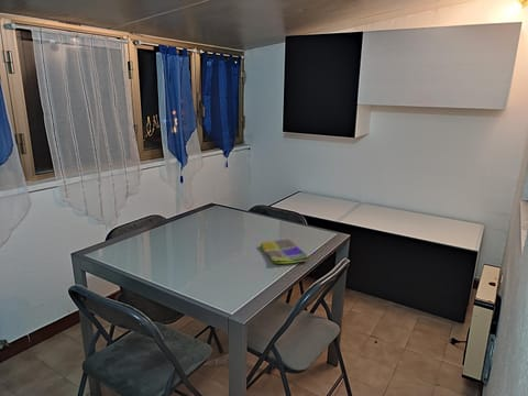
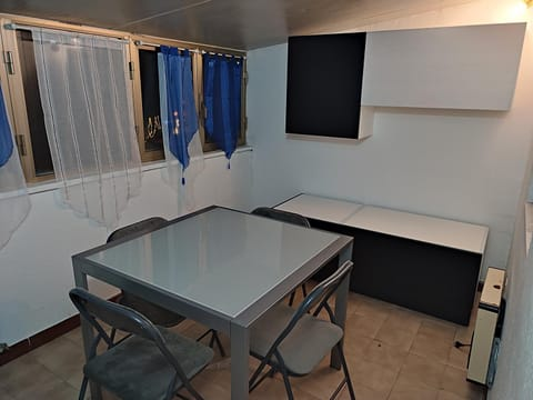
- dish towel (283, 251)
